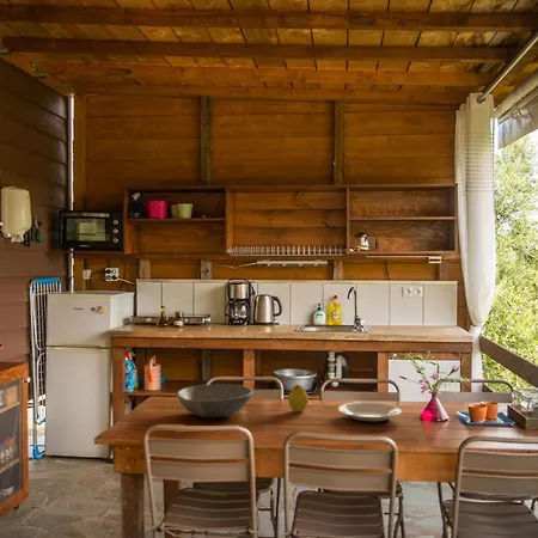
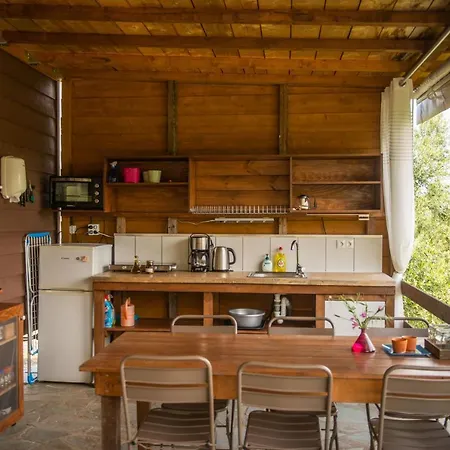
- fruit (298, 397)
- plate (369, 414)
- bowl (215, 402)
